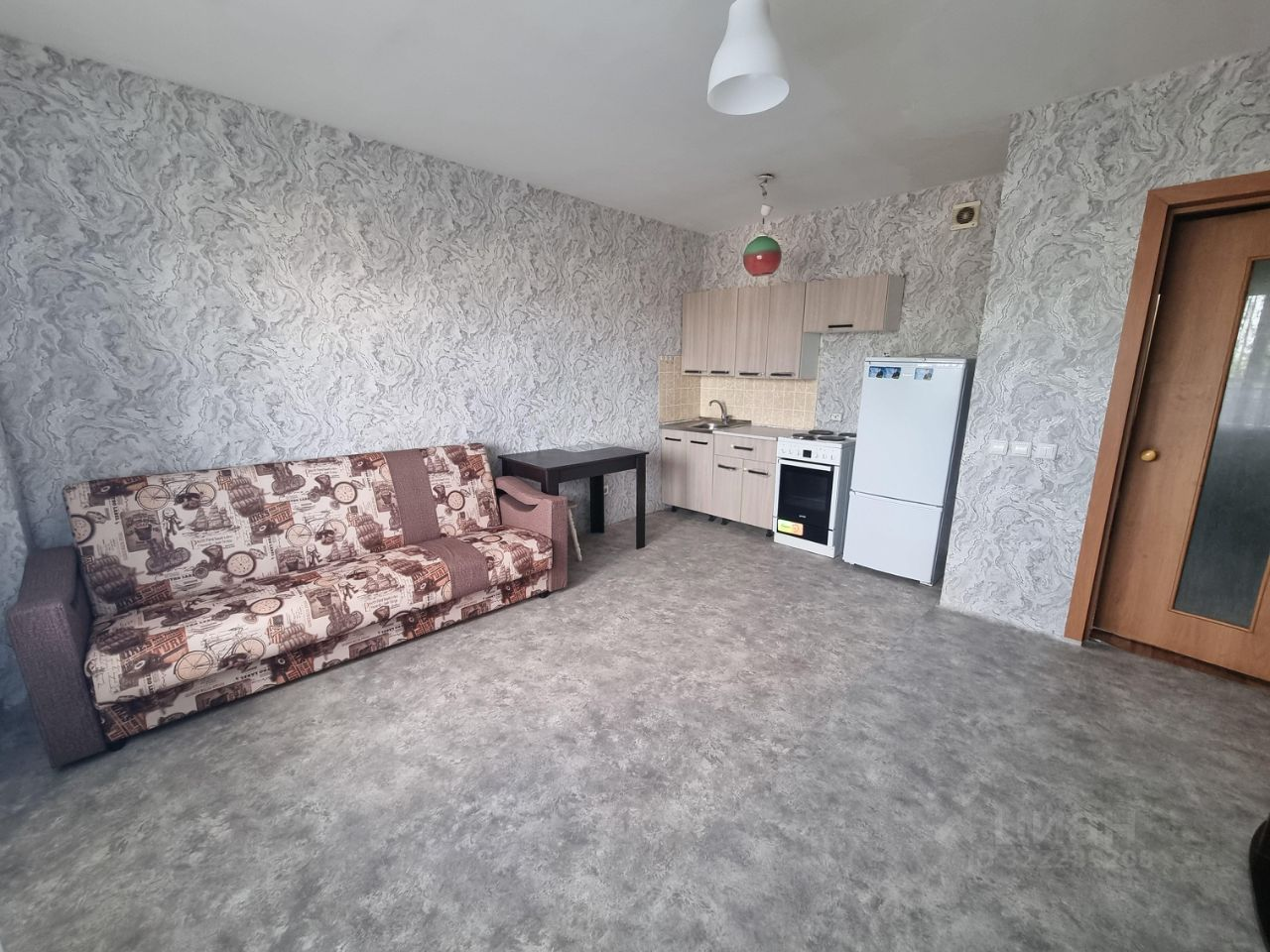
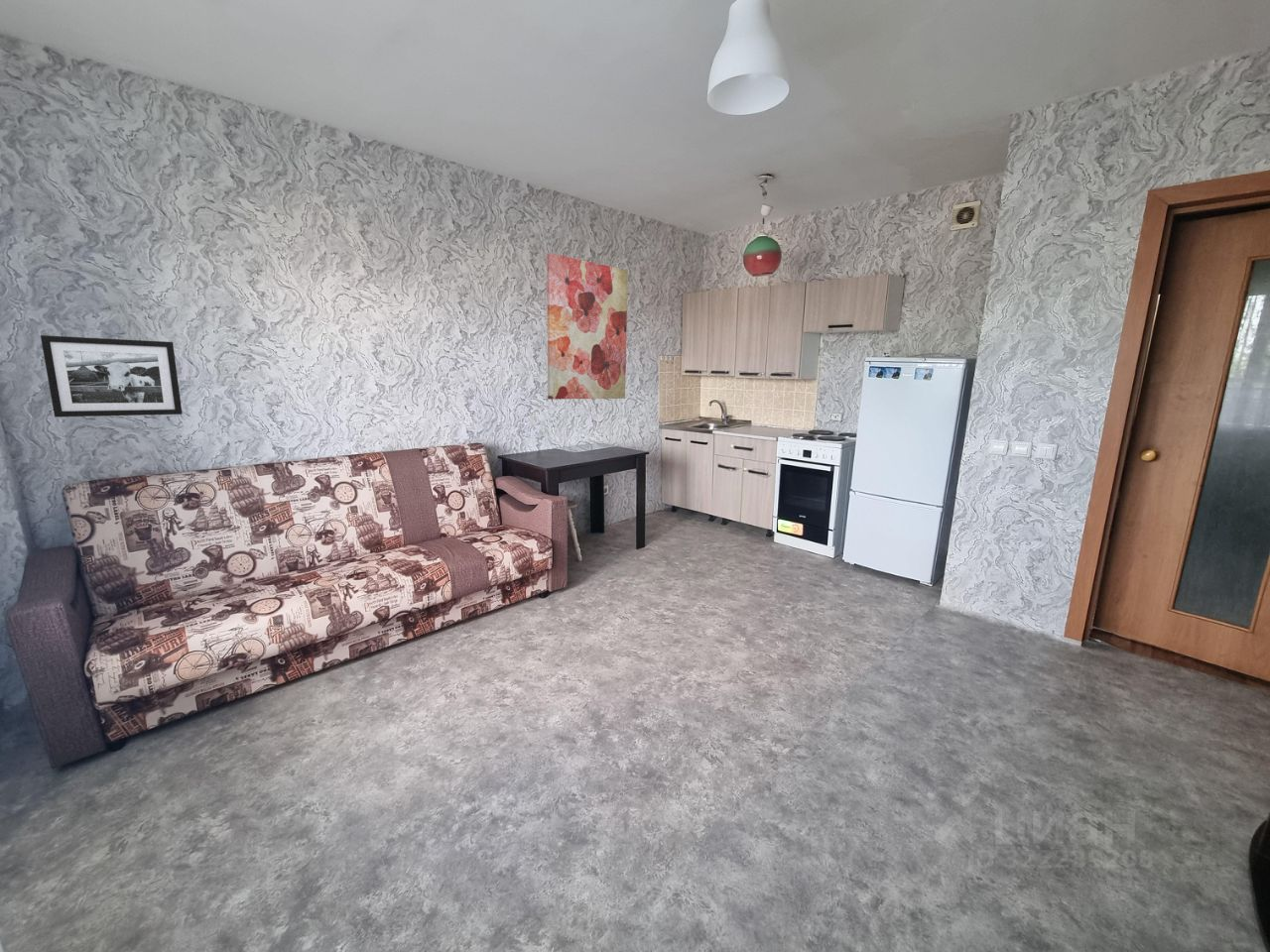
+ picture frame (116, 377)
+ wall art (589, 331)
